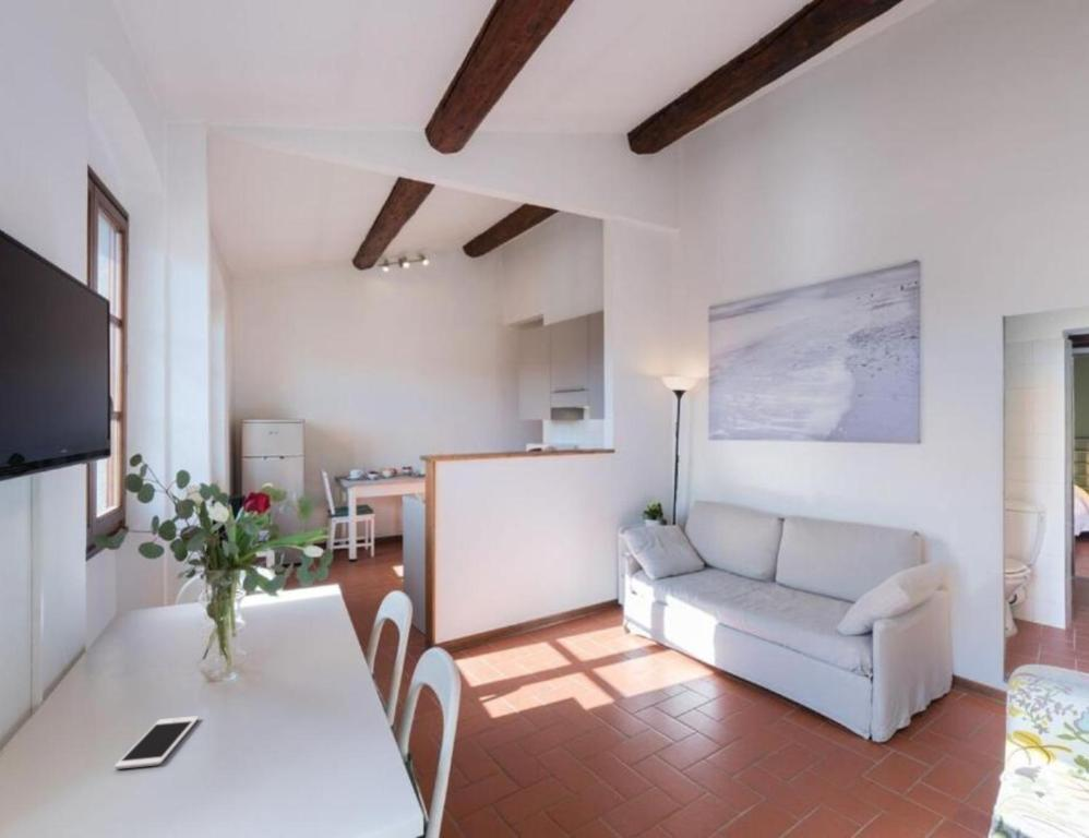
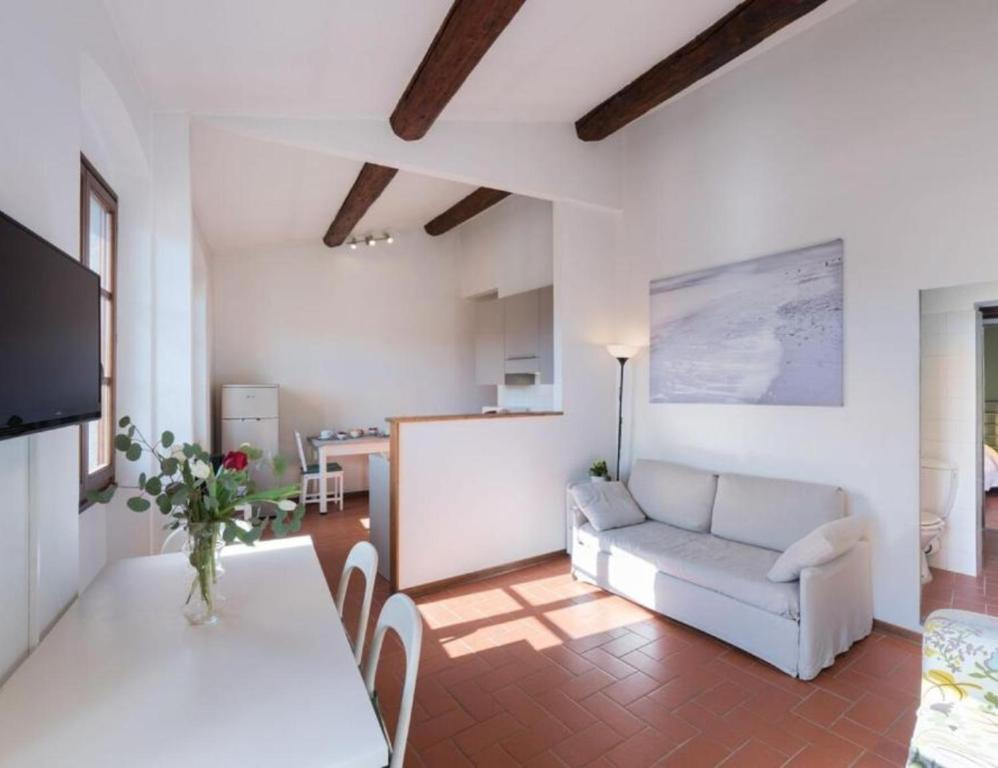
- cell phone (159, 740)
